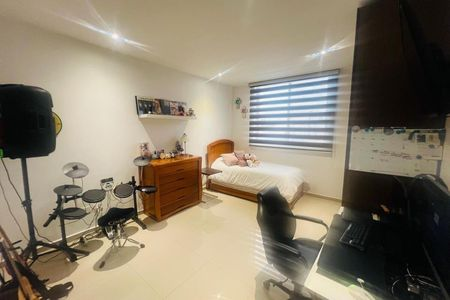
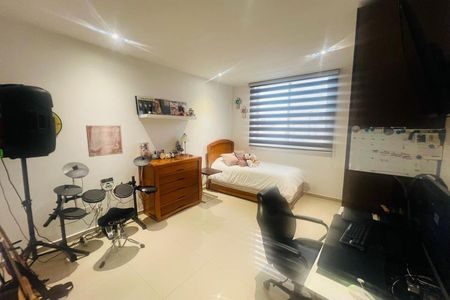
+ wall art (105, 140)
